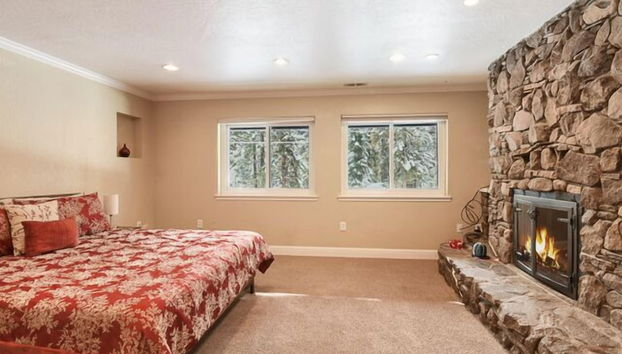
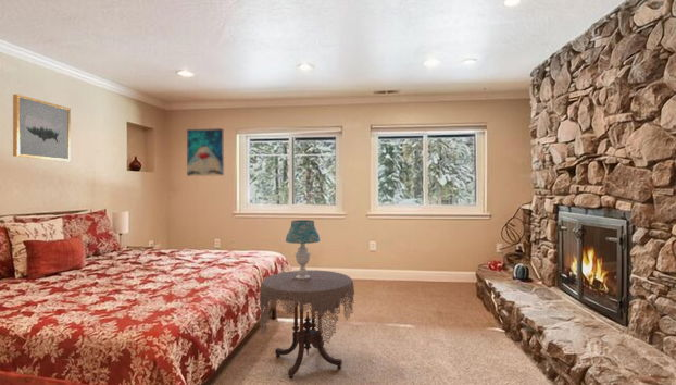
+ side table (308, 320)
+ wall art (43, 129)
+ wall art (204, 152)
+ table lamp (302, 248)
